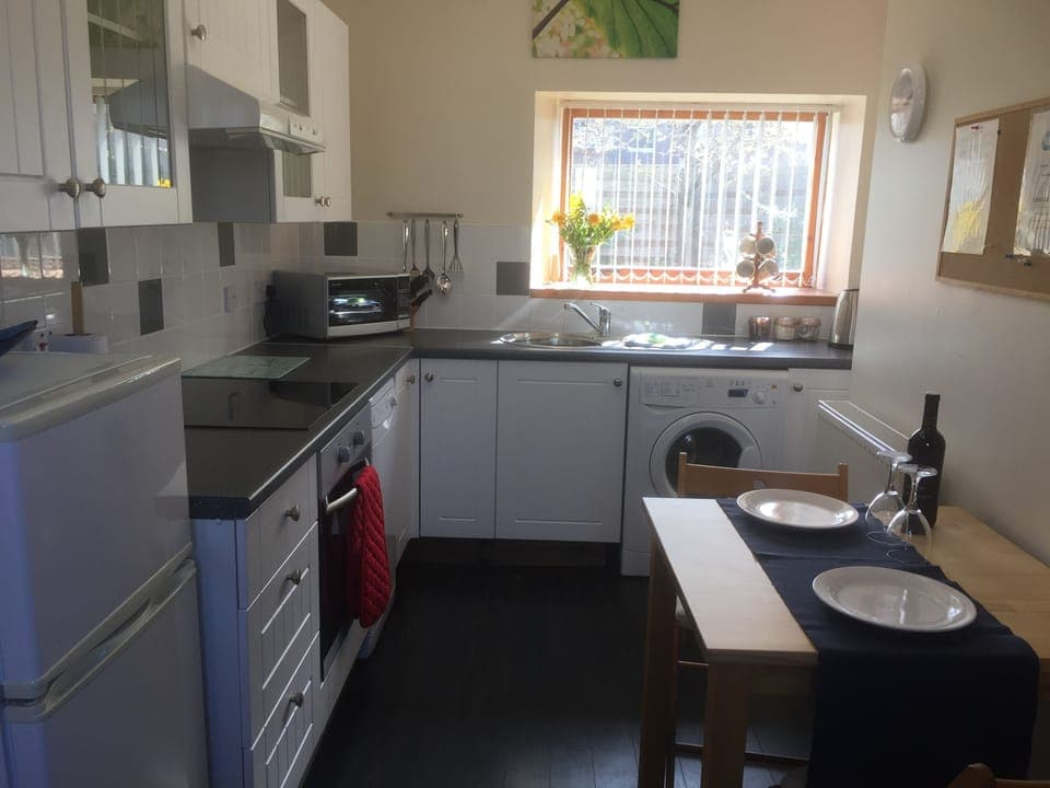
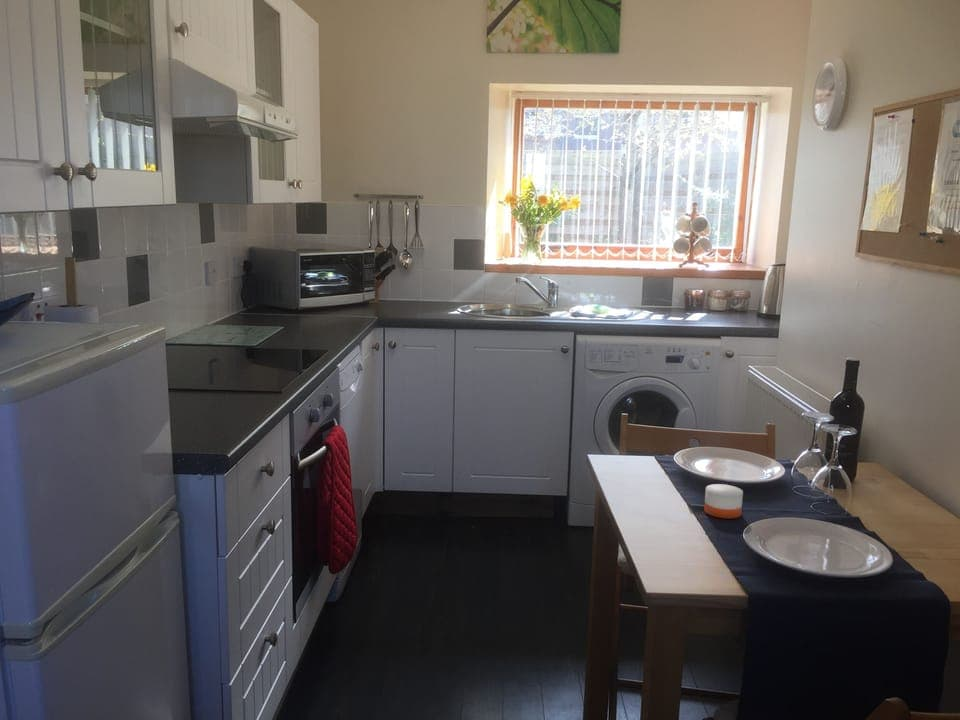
+ candle (724, 488)
